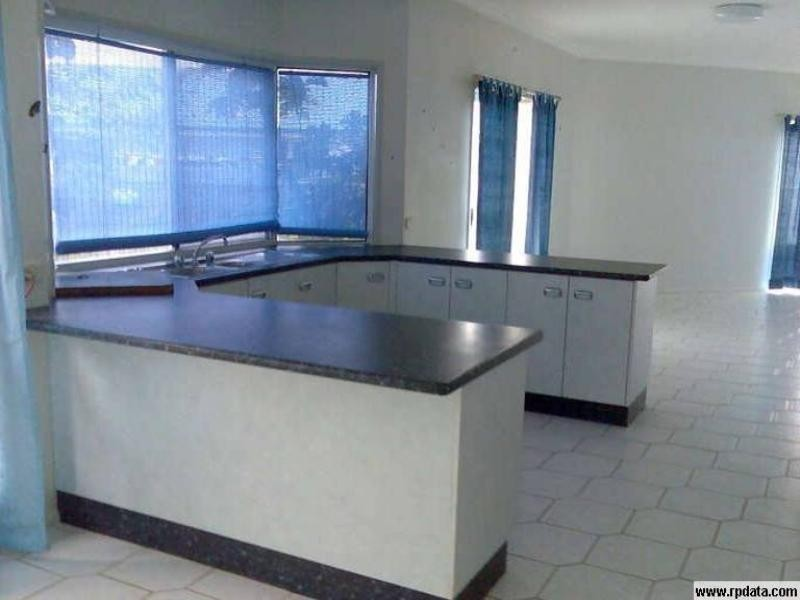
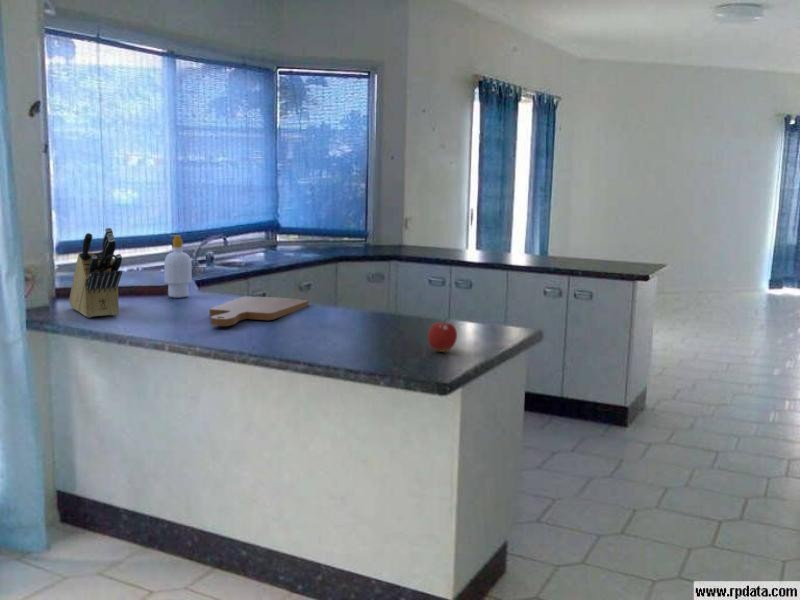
+ cutting board (255, 308)
+ soap bottle (178, 266)
+ fruit (442, 334)
+ knife block (95, 270)
